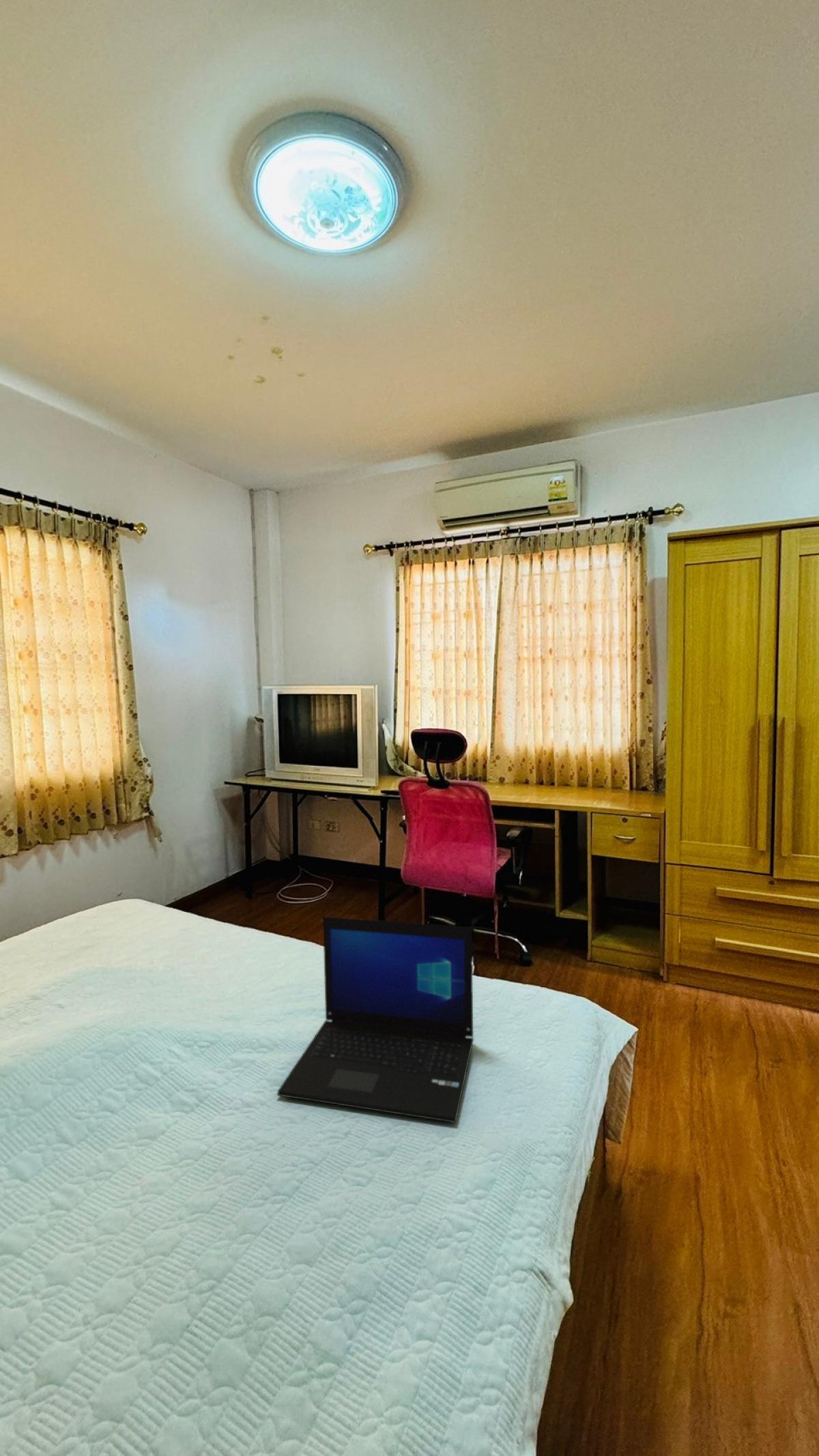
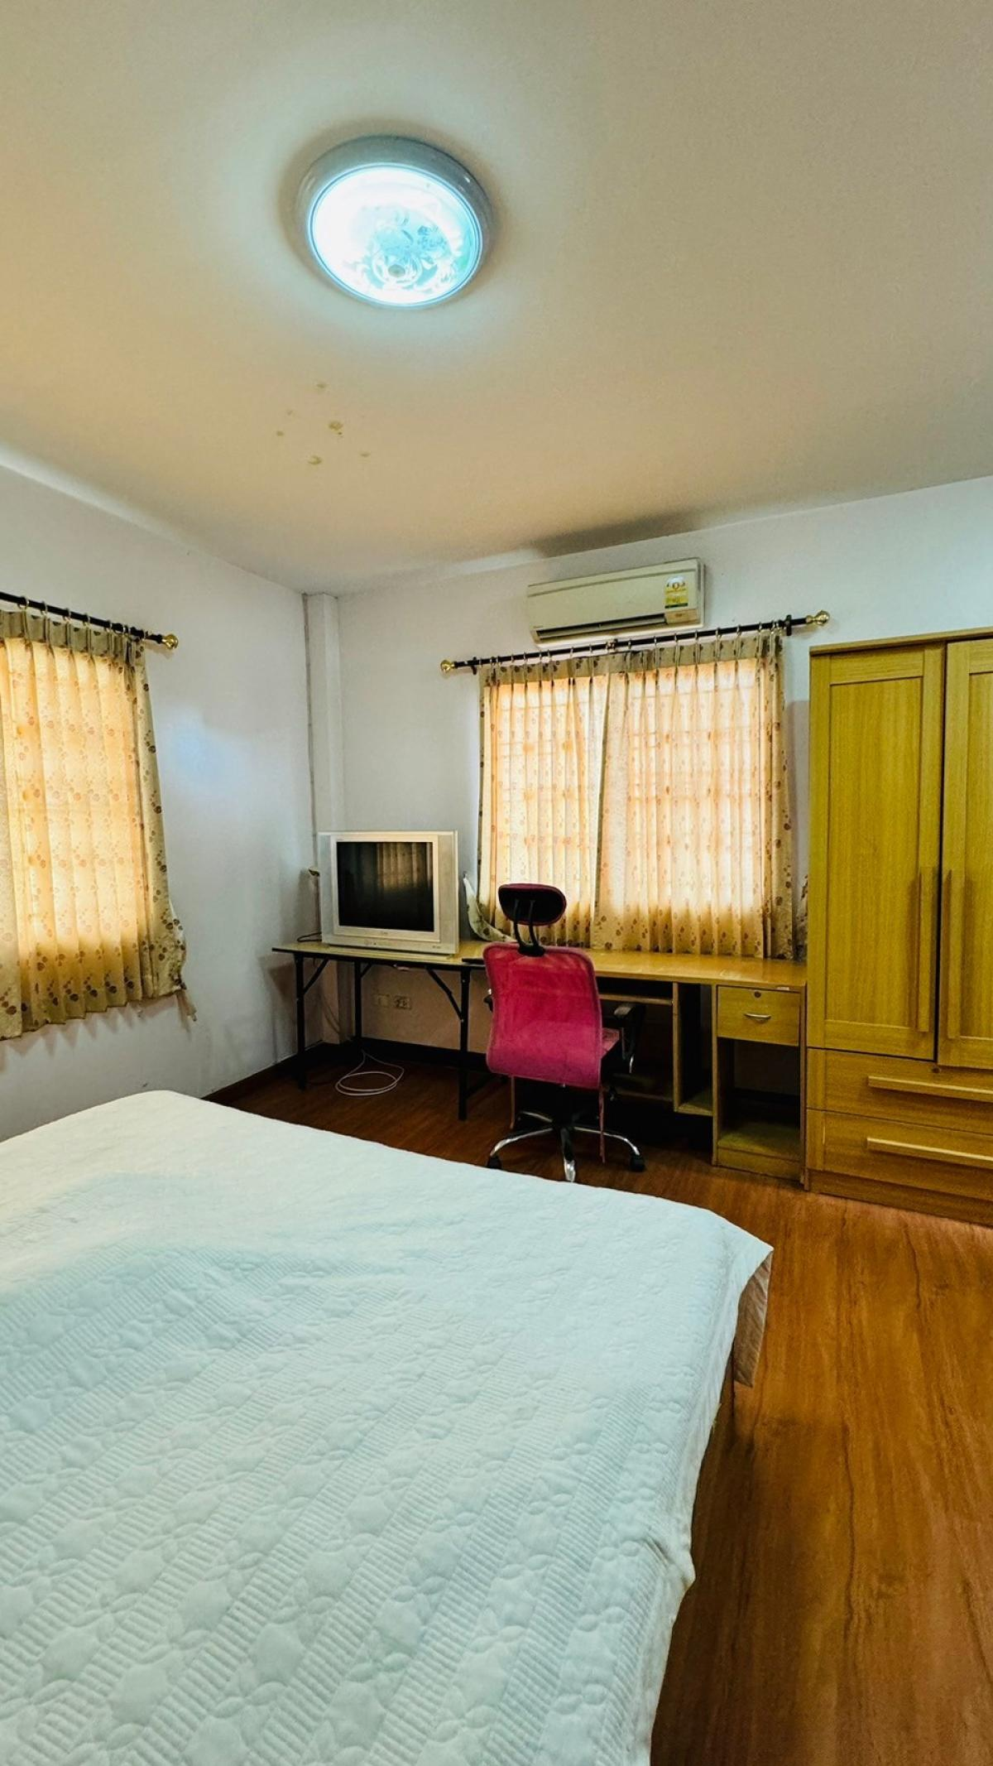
- laptop (381, 1006)
